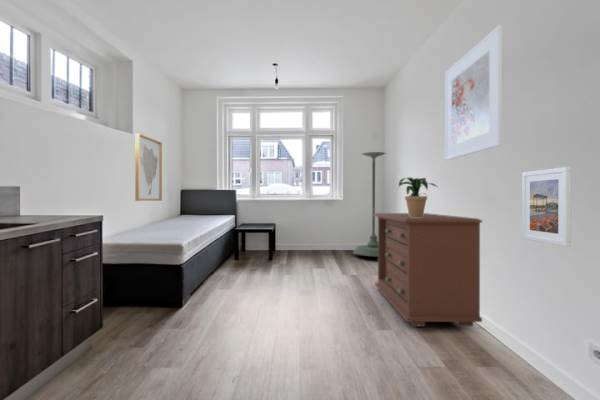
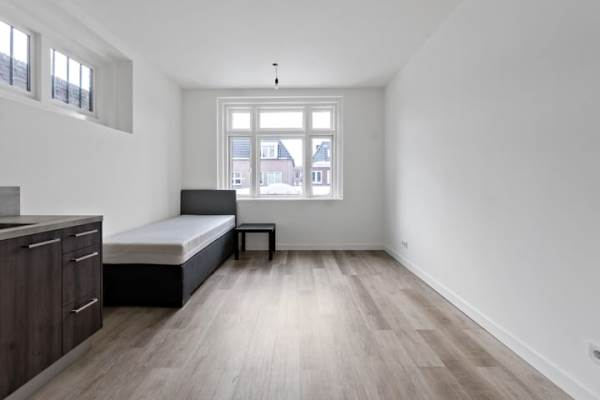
- plant stand (373, 205)
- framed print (469, 103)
- wall art (149, 169)
- potted plant (415, 196)
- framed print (544, 206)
- dresser (417, 260)
